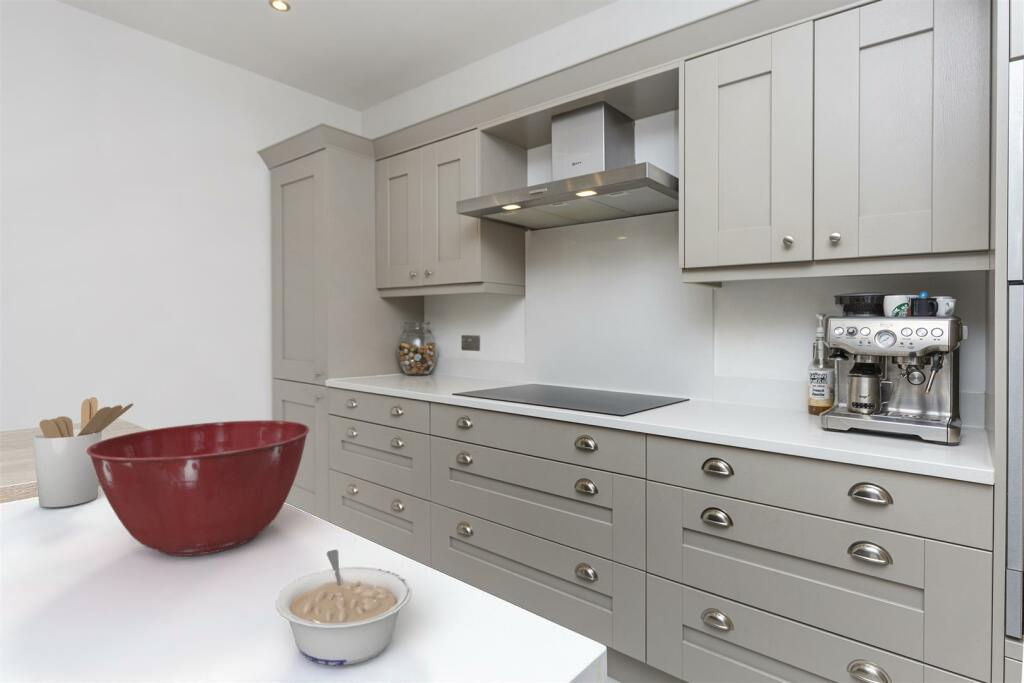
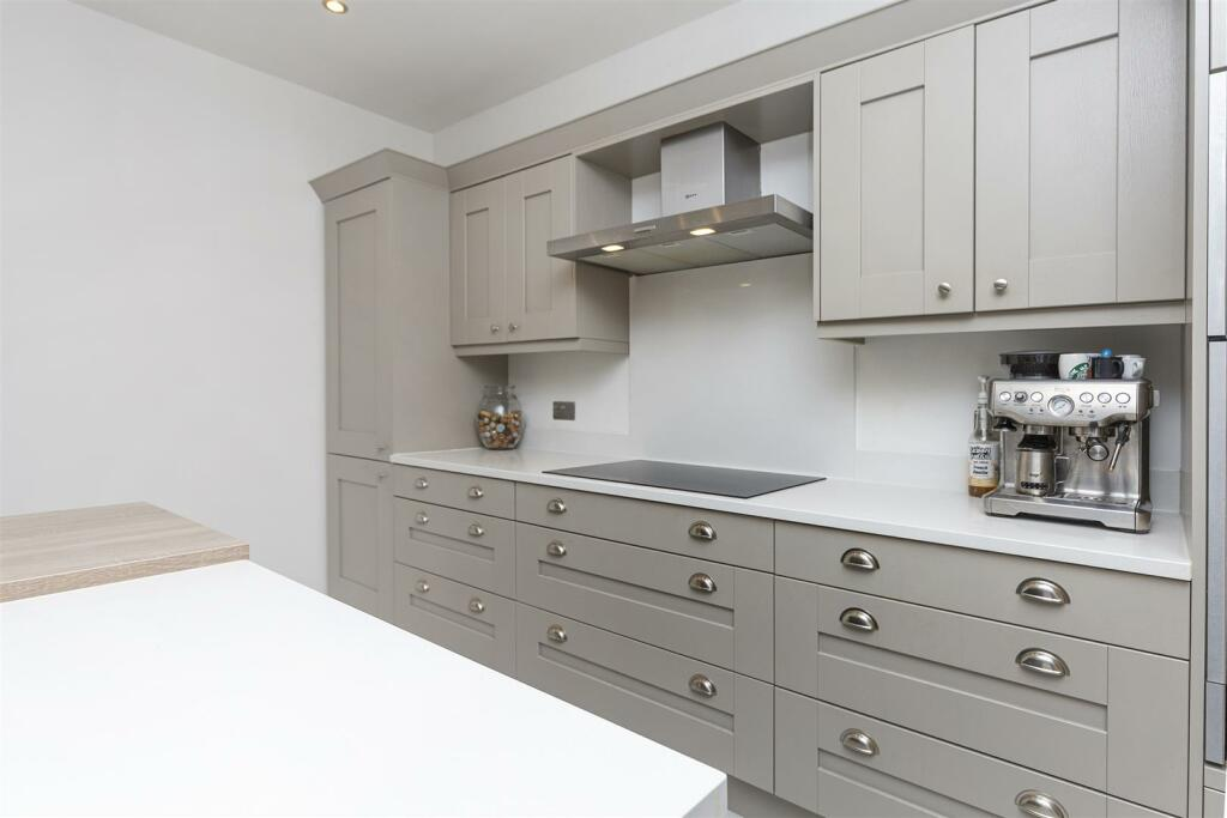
- mixing bowl (207, 486)
- utensil holder (83, 450)
- legume (341, 610)
